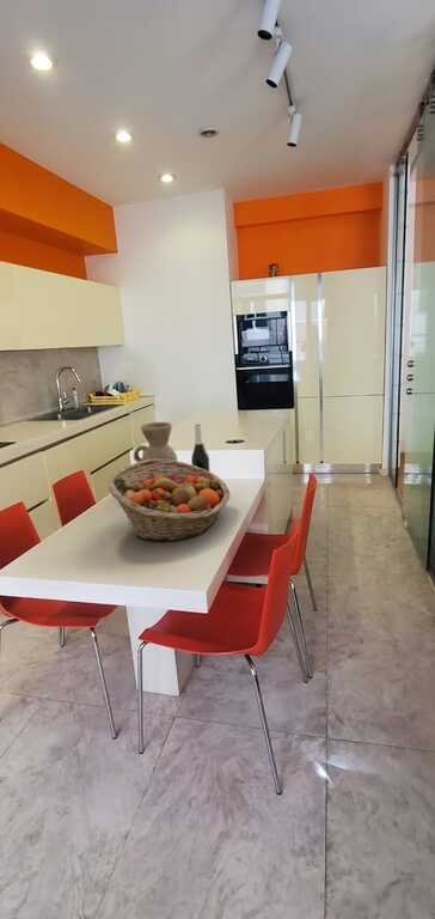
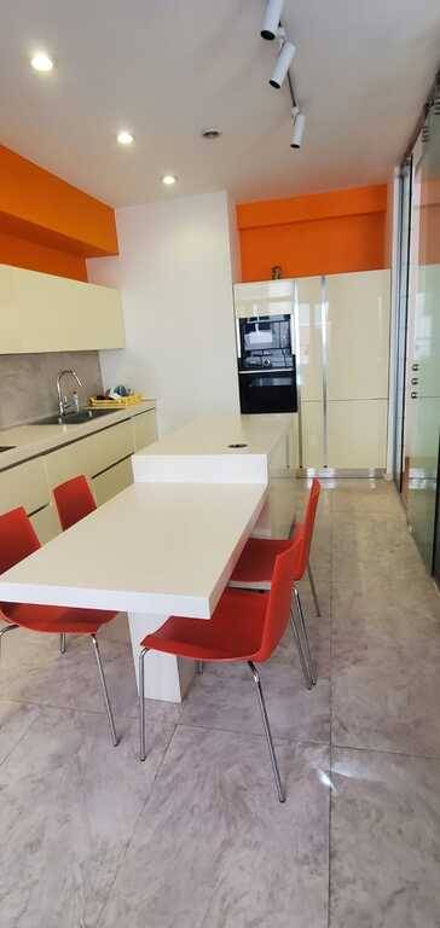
- vase (155, 456)
- wine bottle (200, 458)
- fruit basket (171, 495)
